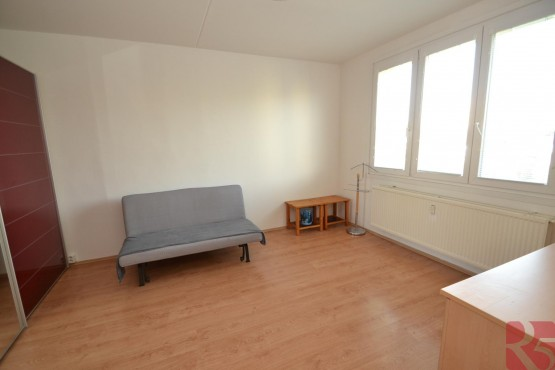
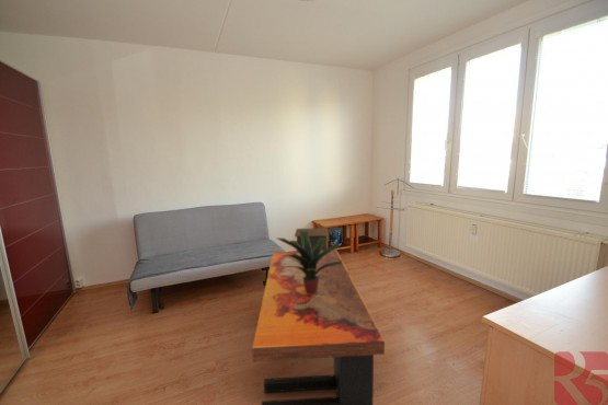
+ nightstand (312, 250)
+ potted plant (306, 261)
+ coffee table (309, 313)
